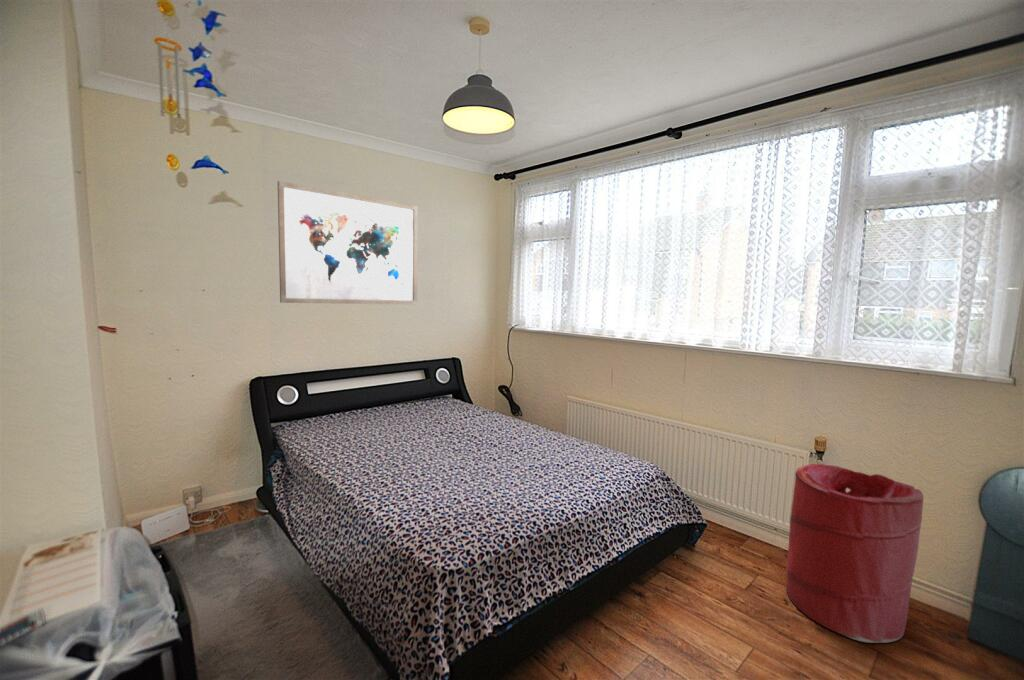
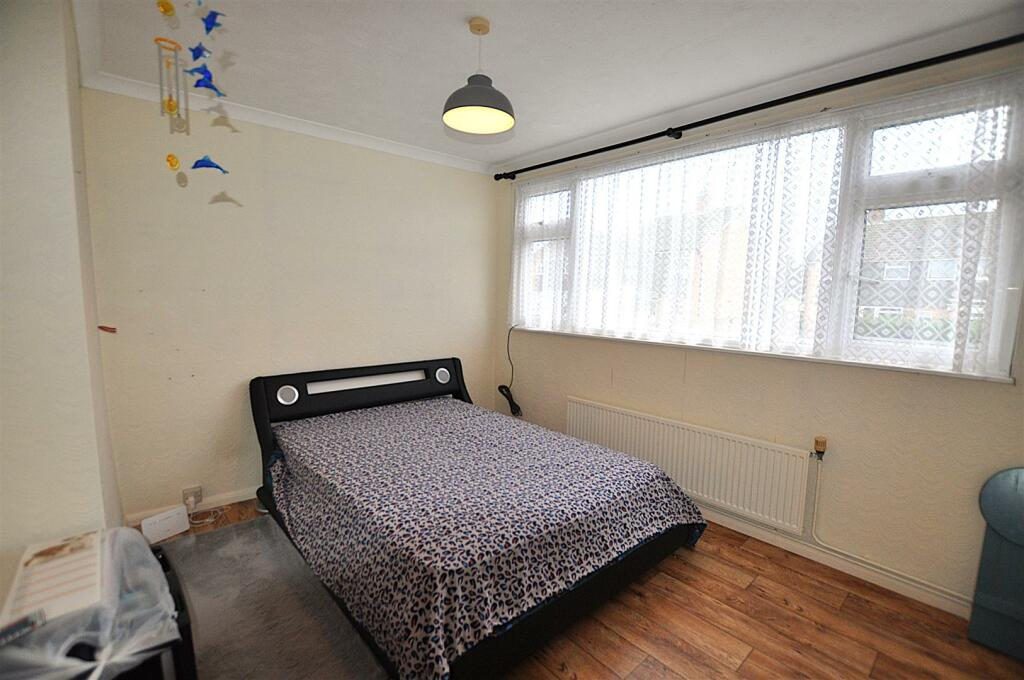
- laundry hamper (849, 541)
- wall art (355, 249)
